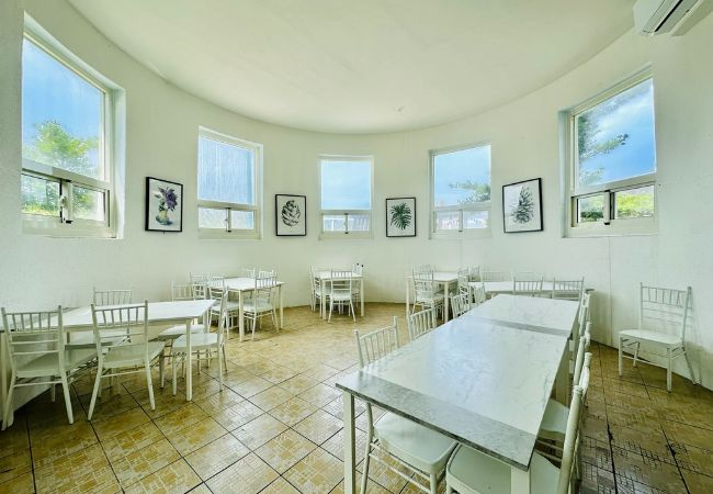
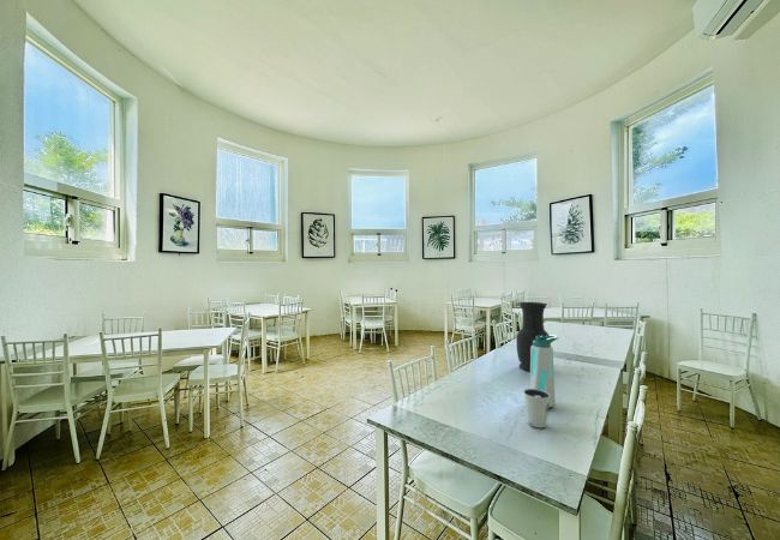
+ water bottle (544, 370)
+ dixie cup (536, 408)
+ vase (533, 335)
